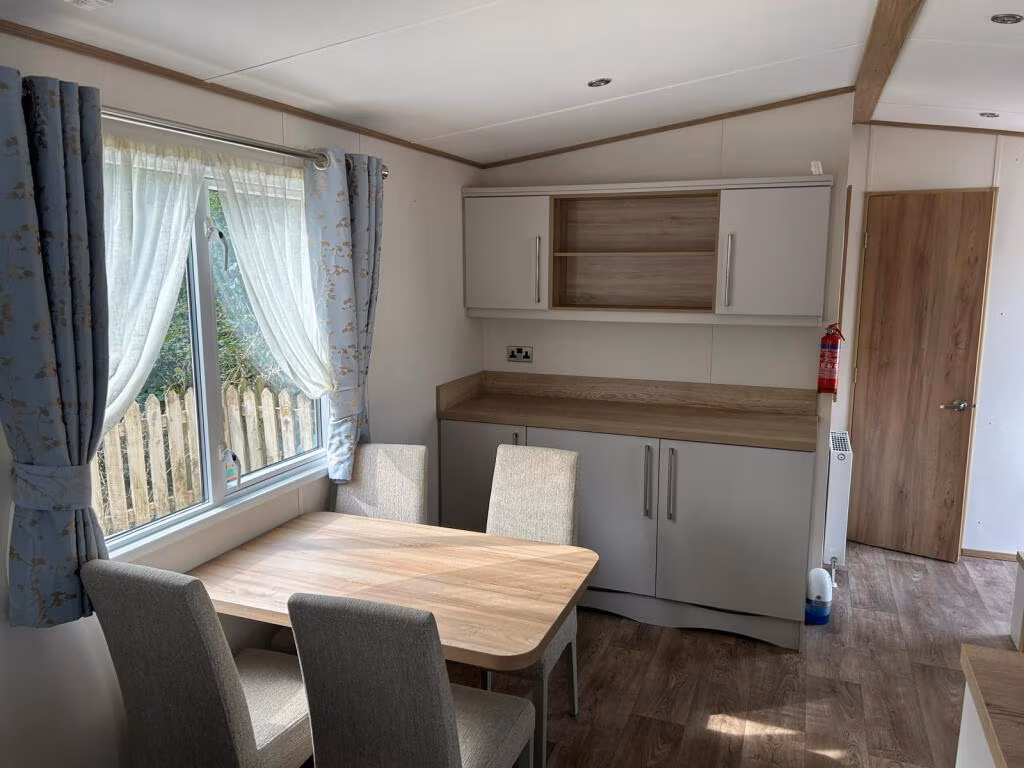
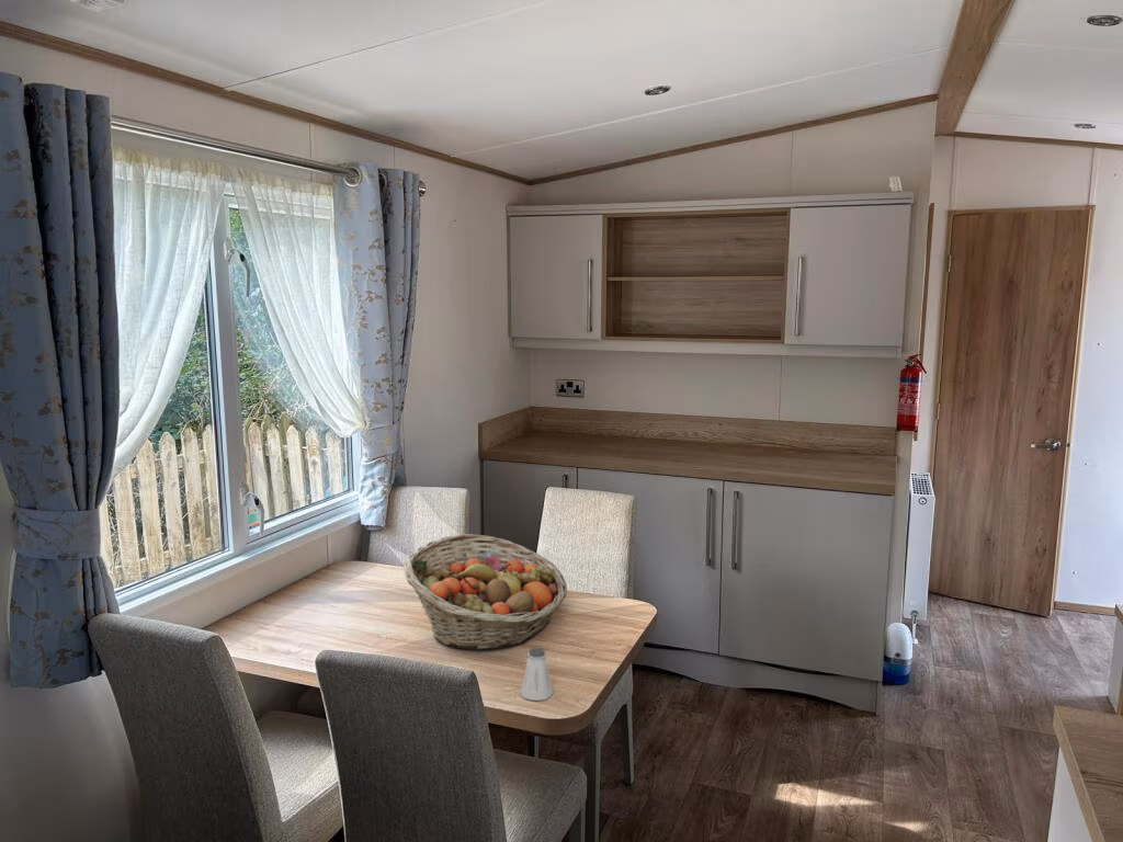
+ saltshaker (536, 672)
+ fruit basket (487, 588)
